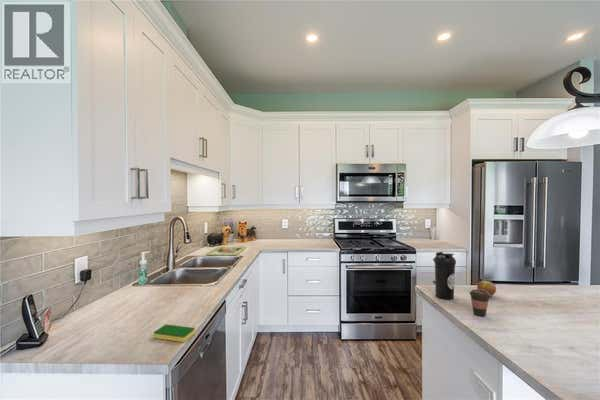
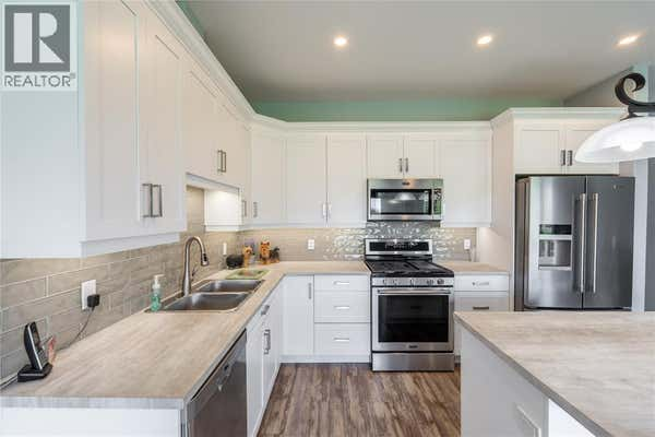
- dish sponge (174, 332)
- water bottle (444, 274)
- apple (486, 288)
- coffee cup (479, 302)
